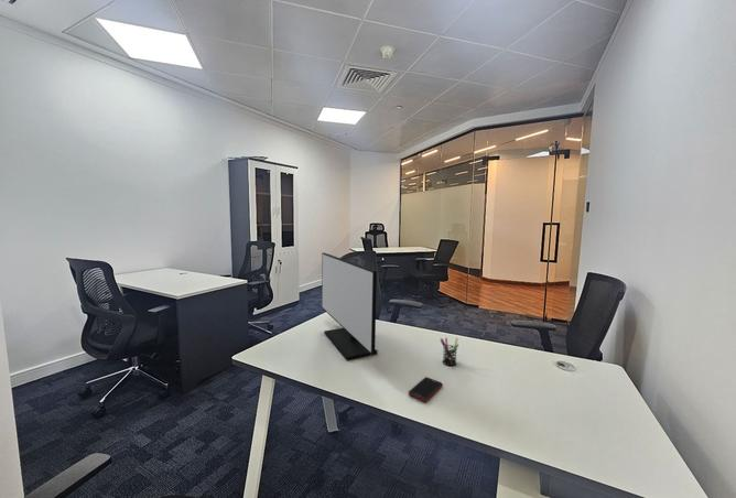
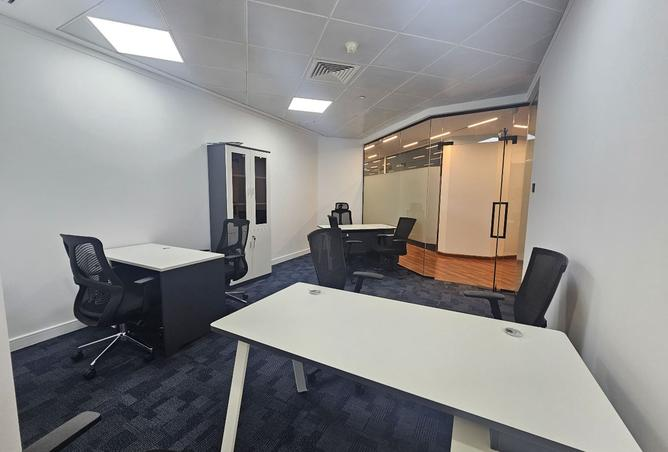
- pen holder (451, 350)
- cell phone (425, 388)
- monitor (349, 302)
